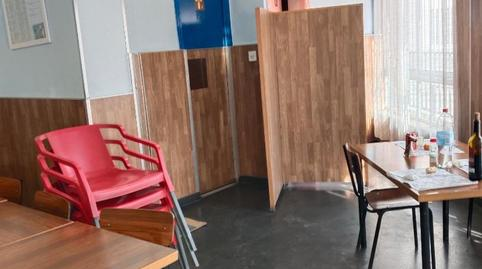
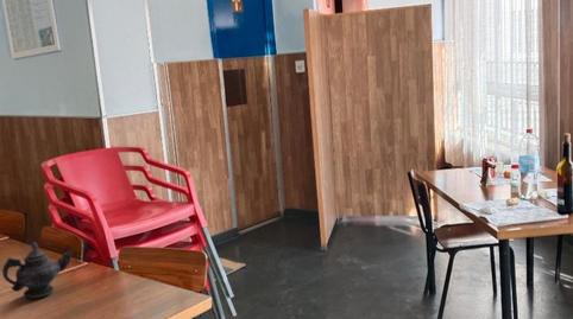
+ teapot (39, 267)
